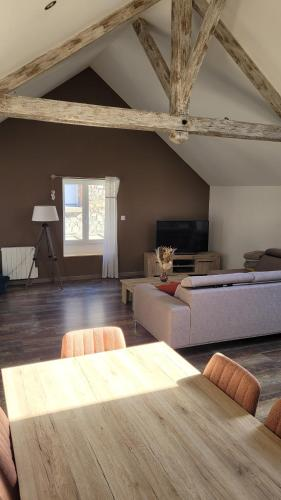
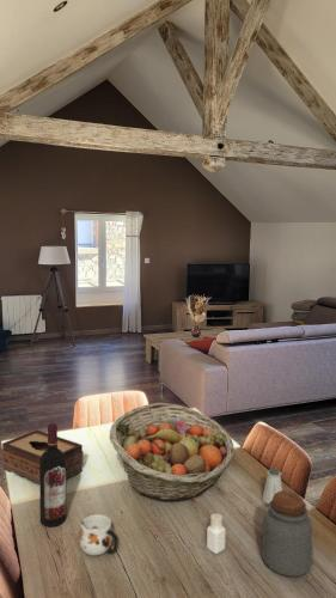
+ mug (99, 535)
+ tissue box (39, 457)
+ jar (287, 530)
+ saltshaker (273, 484)
+ pepper shaker (215, 532)
+ wine bottle (53, 472)
+ fruit basket (172, 447)
